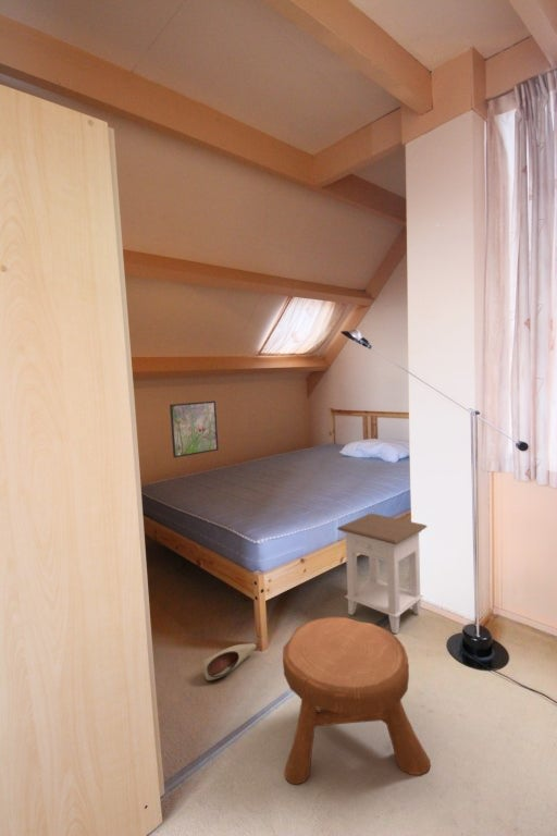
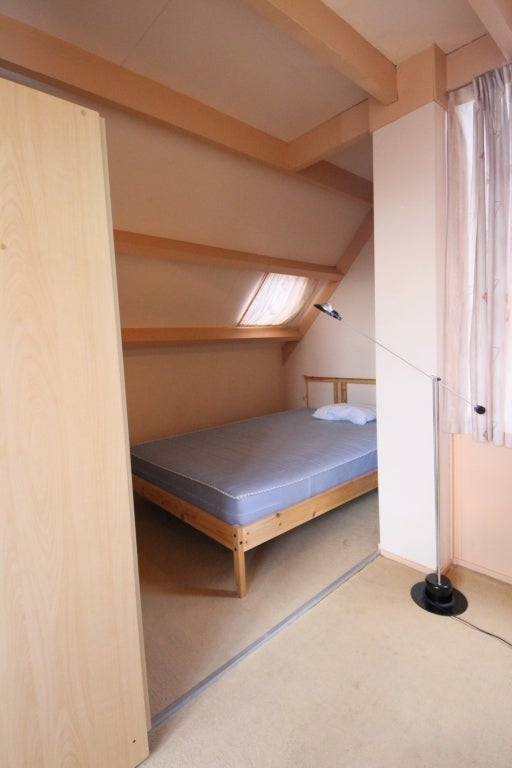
- stool (355, 697)
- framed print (195, 428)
- shoe (228, 655)
- nightstand (379, 569)
